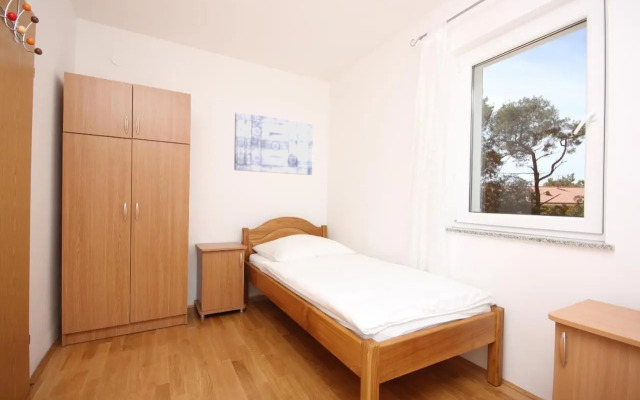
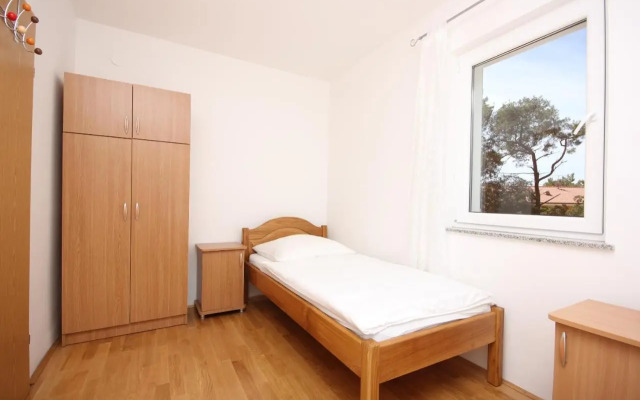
- wall art (275, 145)
